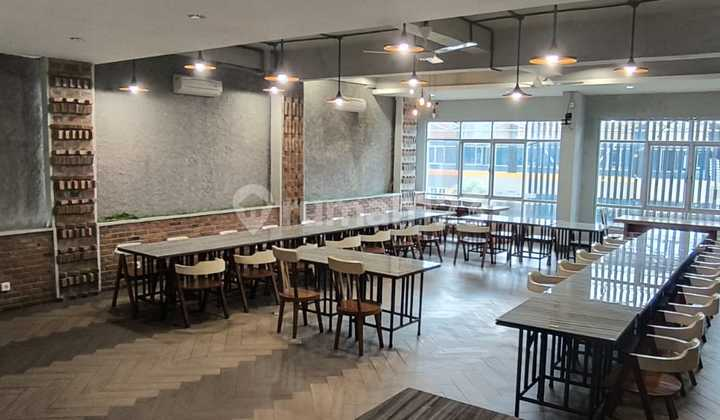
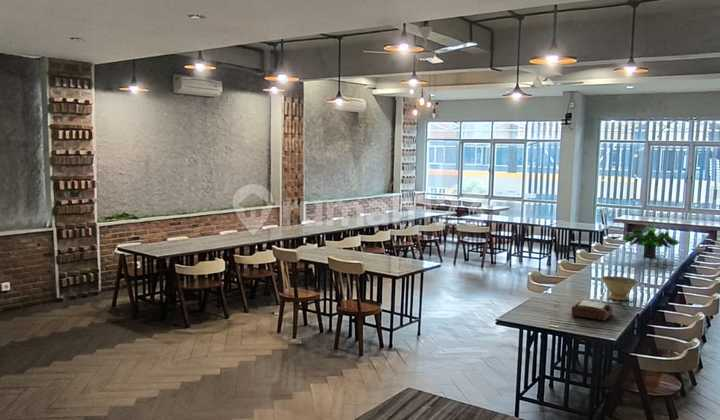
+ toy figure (650, 240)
+ bowl (619, 288)
+ napkin holder (591, 309)
